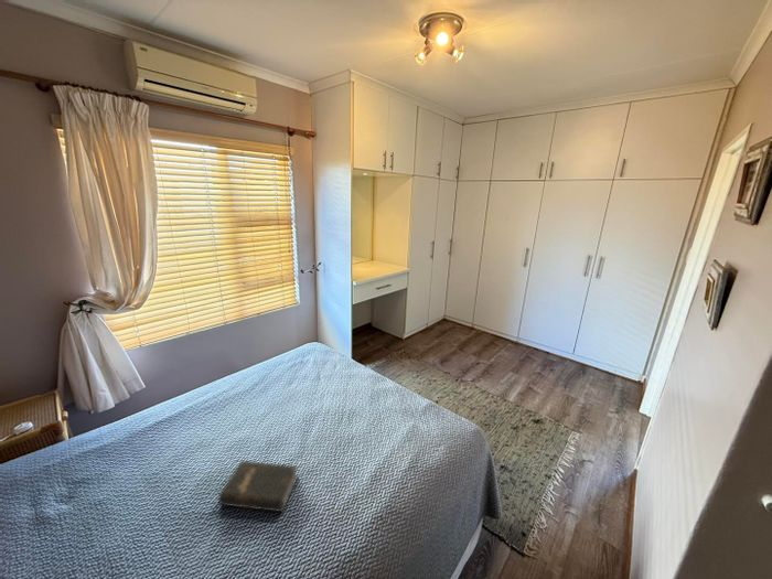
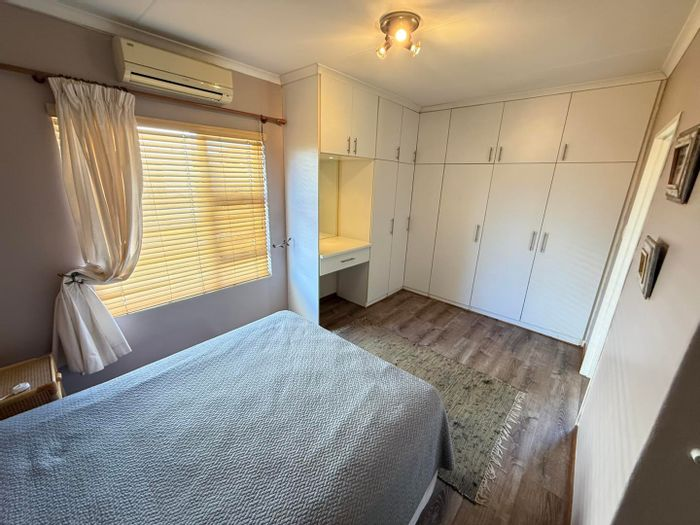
- hardback book (260, 485)
